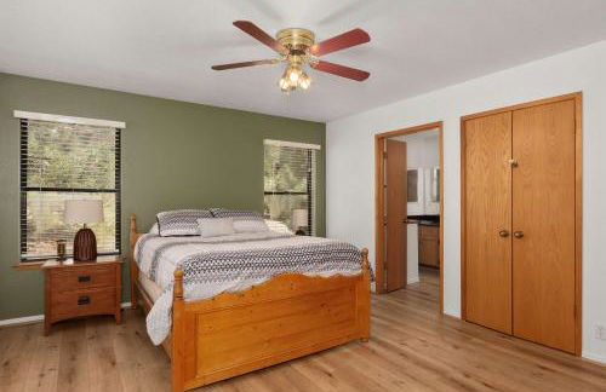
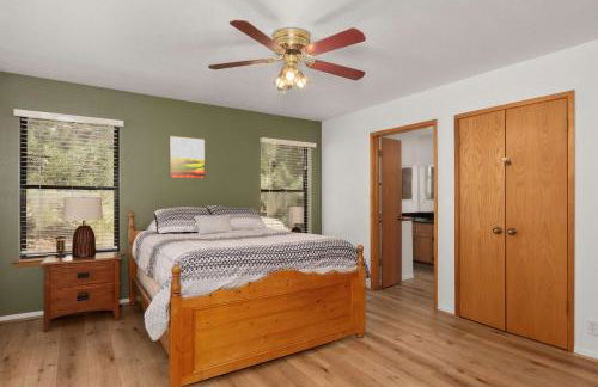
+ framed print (187, 158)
